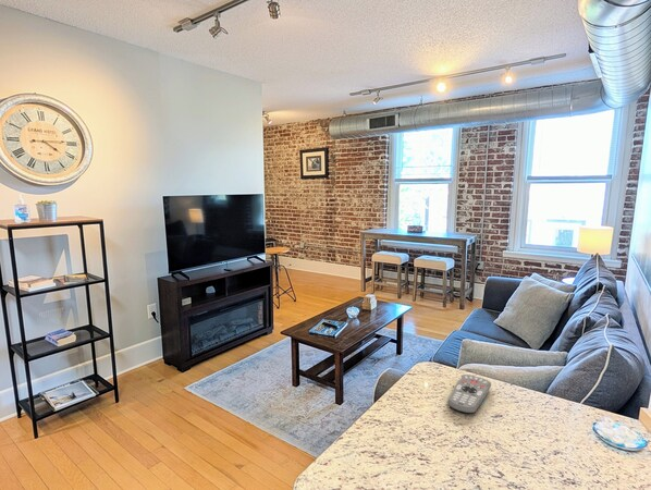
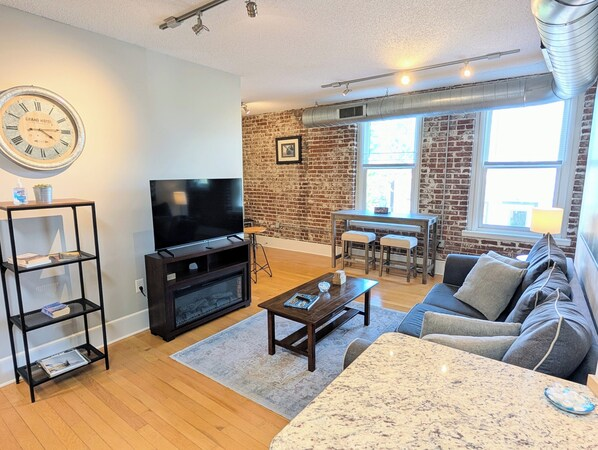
- remote control (468, 393)
